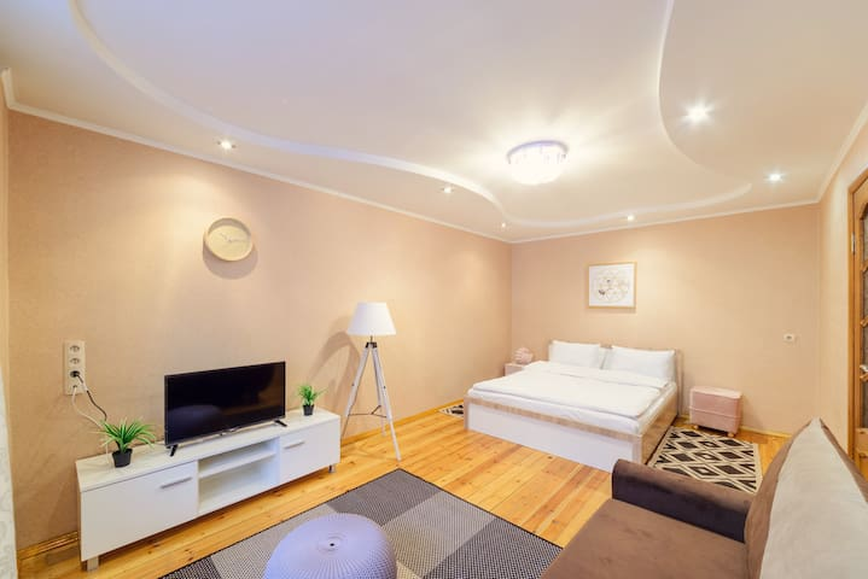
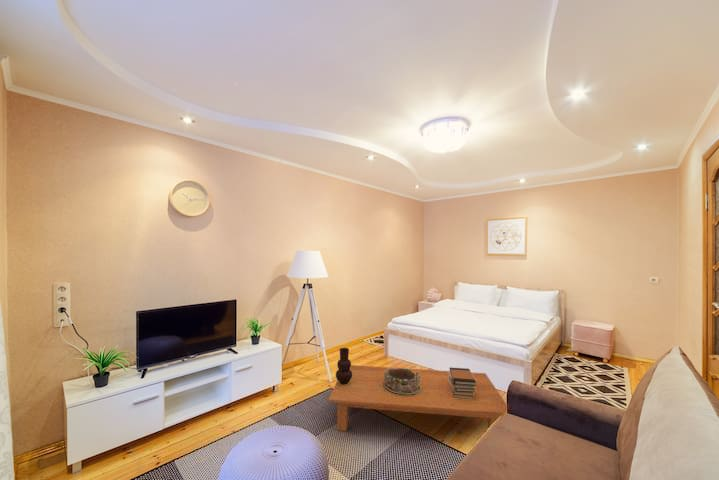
+ vase (344, 365)
+ coffee table (414, 400)
+ book stack (461, 382)
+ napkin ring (401, 379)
